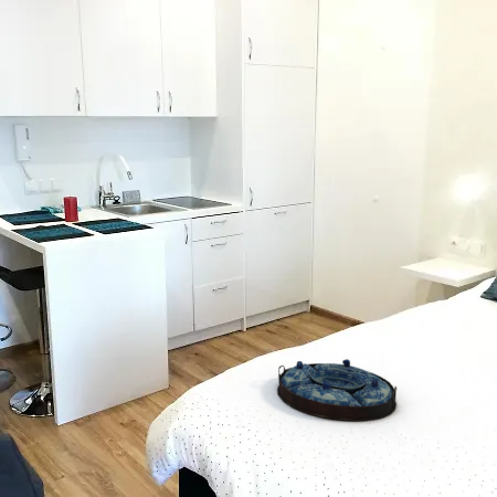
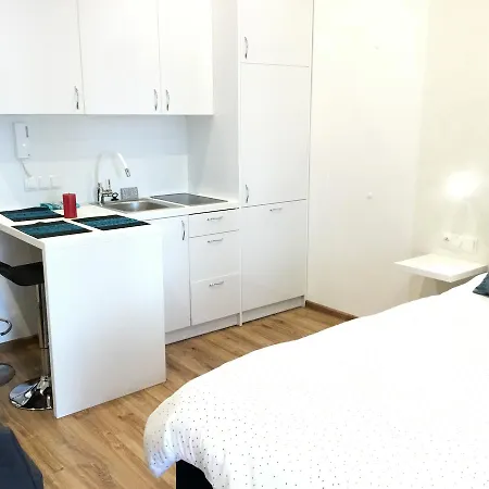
- serving tray (335, 382)
